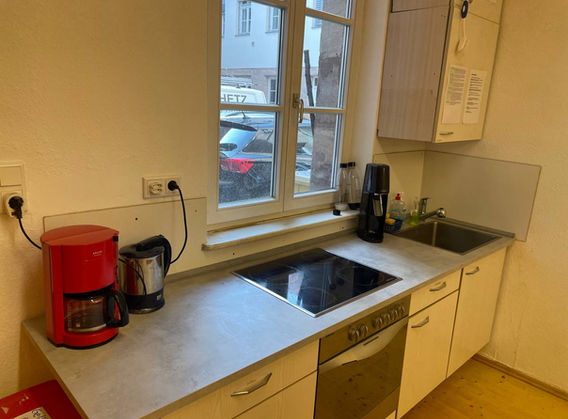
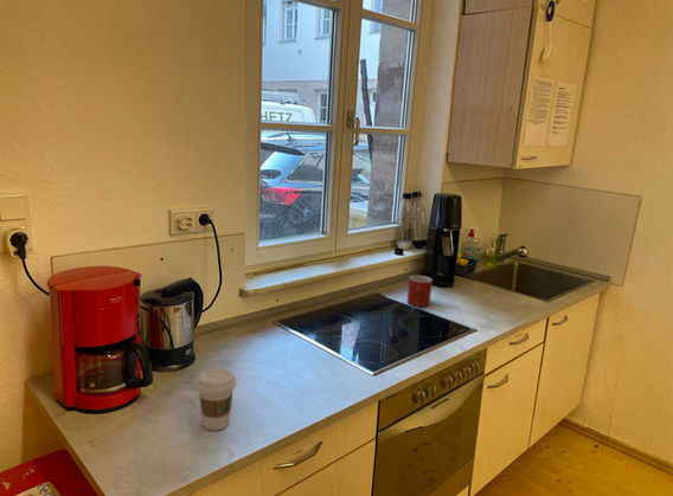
+ coffee cup (216, 399)
+ mug (419, 292)
